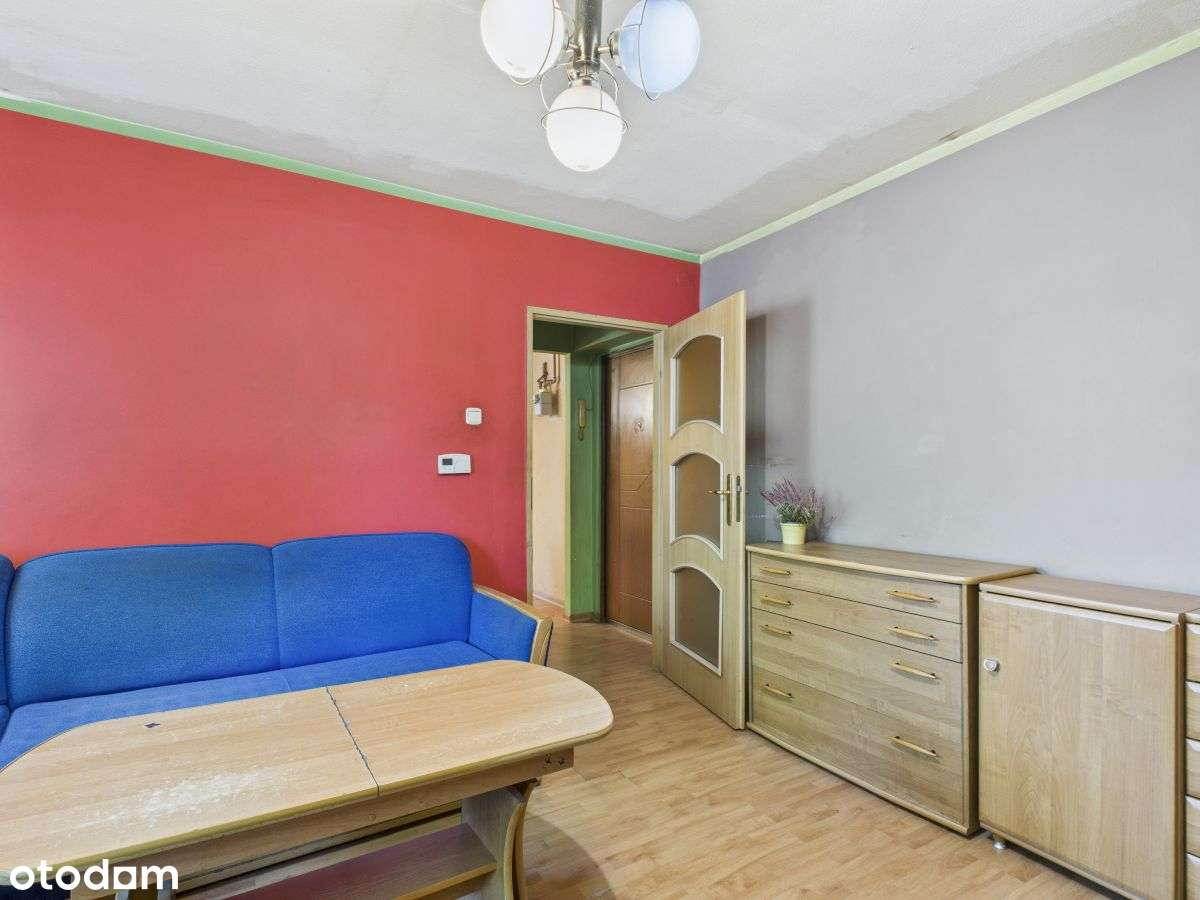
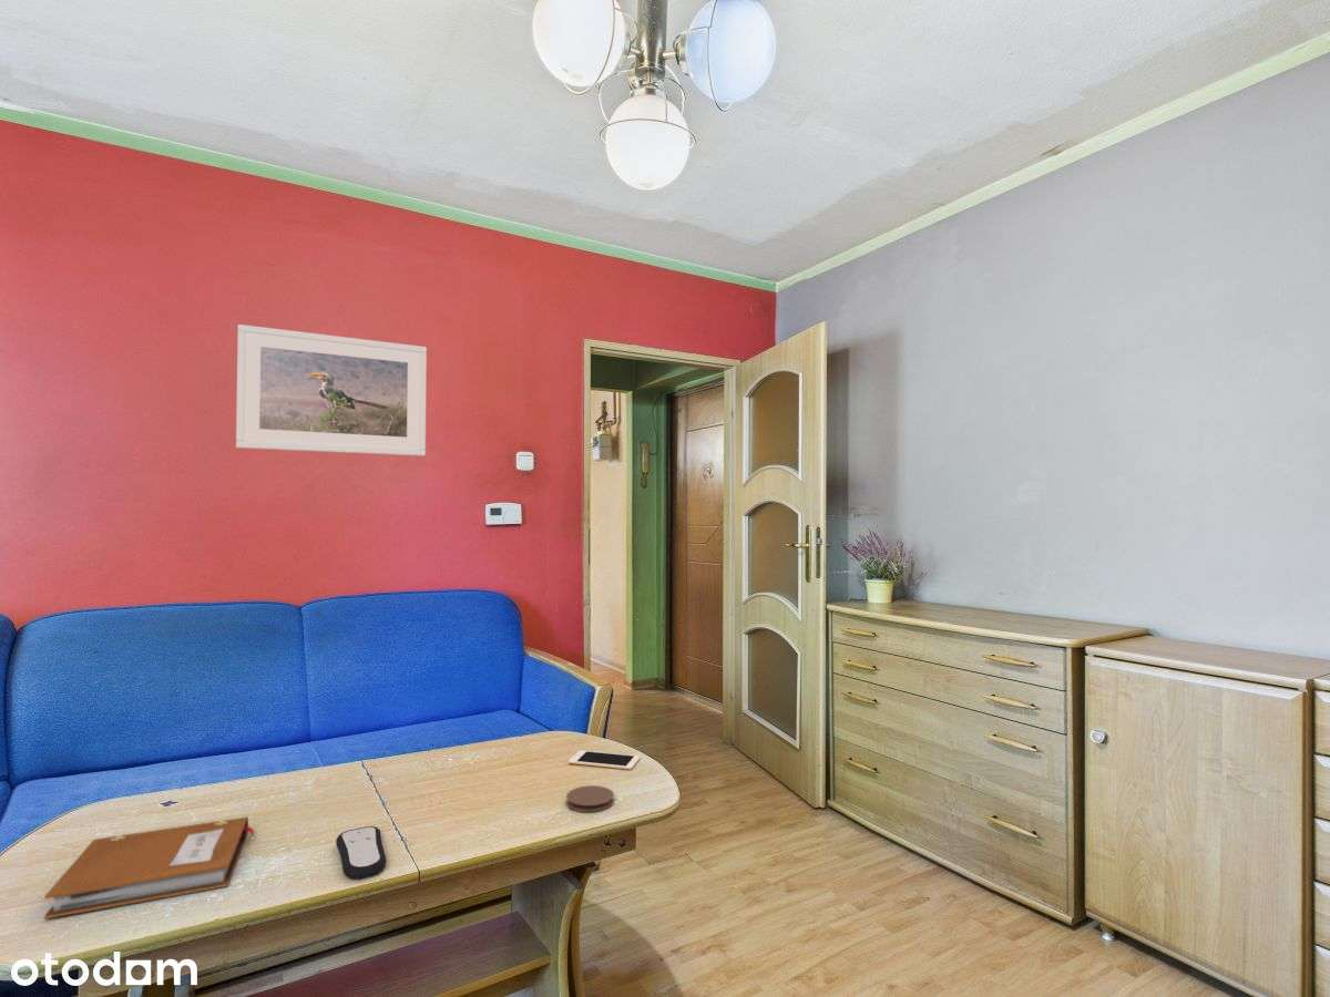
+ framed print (337, 393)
+ remote control (361, 851)
+ cell phone (604, 759)
+ notebook (163, 859)
+ coaster (590, 798)
